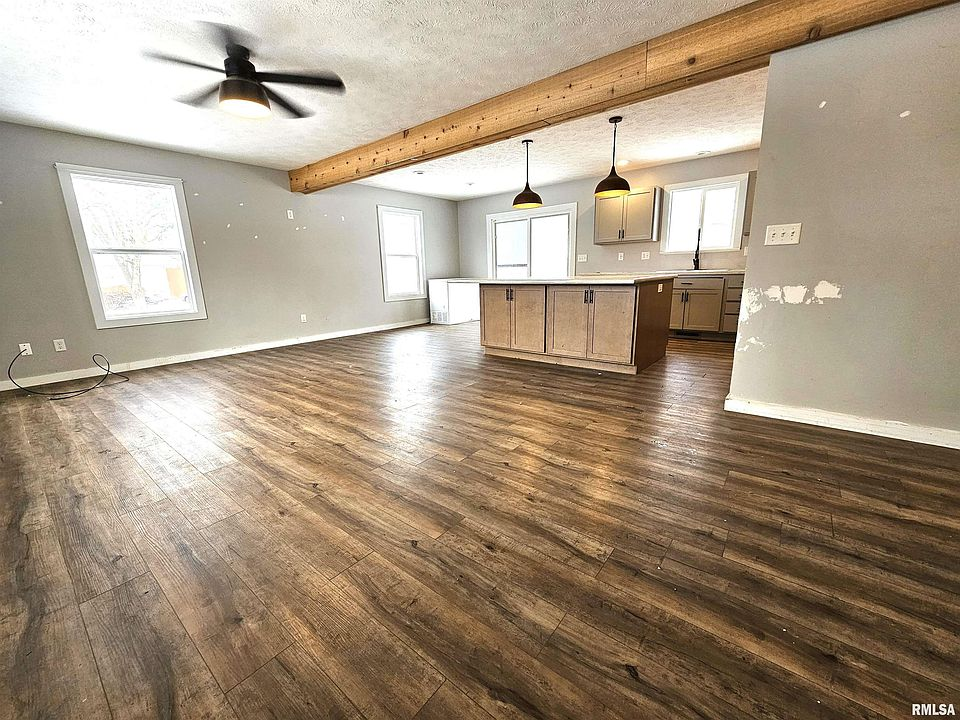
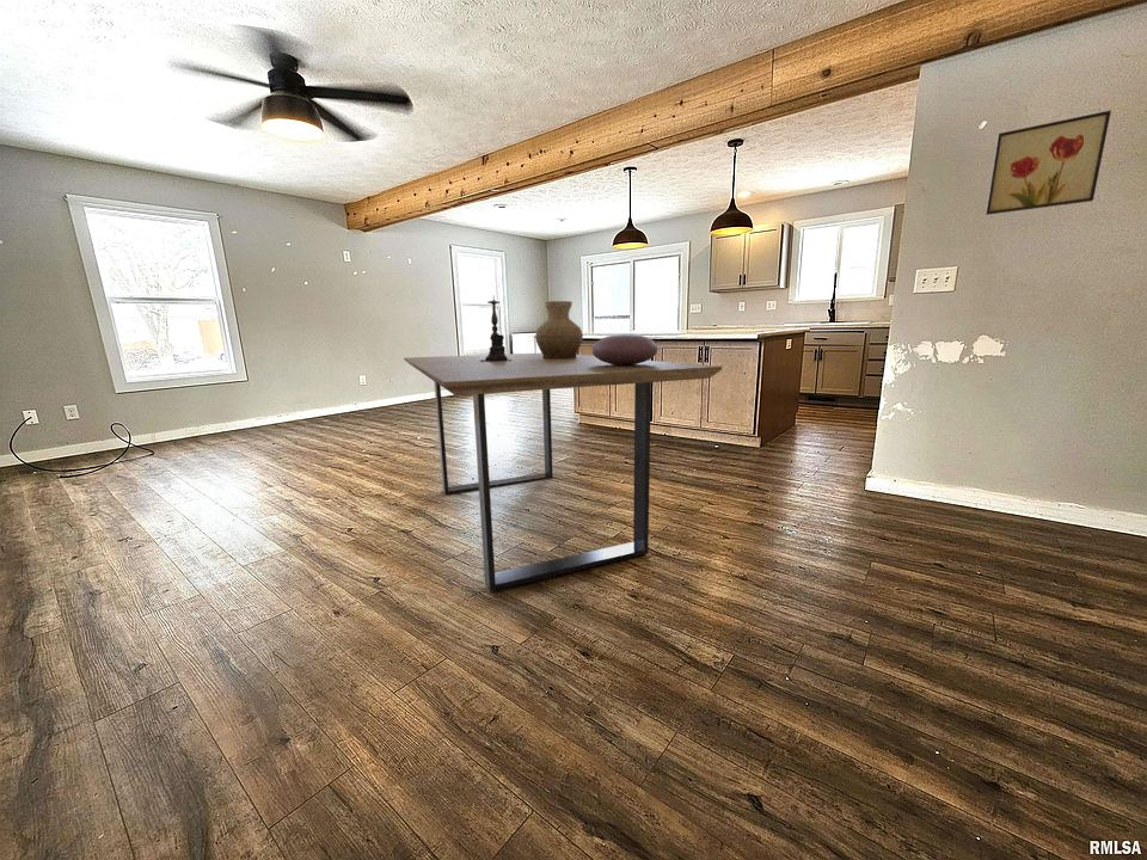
+ candle holder (493, 326)
+ dining table (544, 441)
+ vase (558, 330)
+ decorative bowl (624, 349)
+ wall art (1043, 166)
